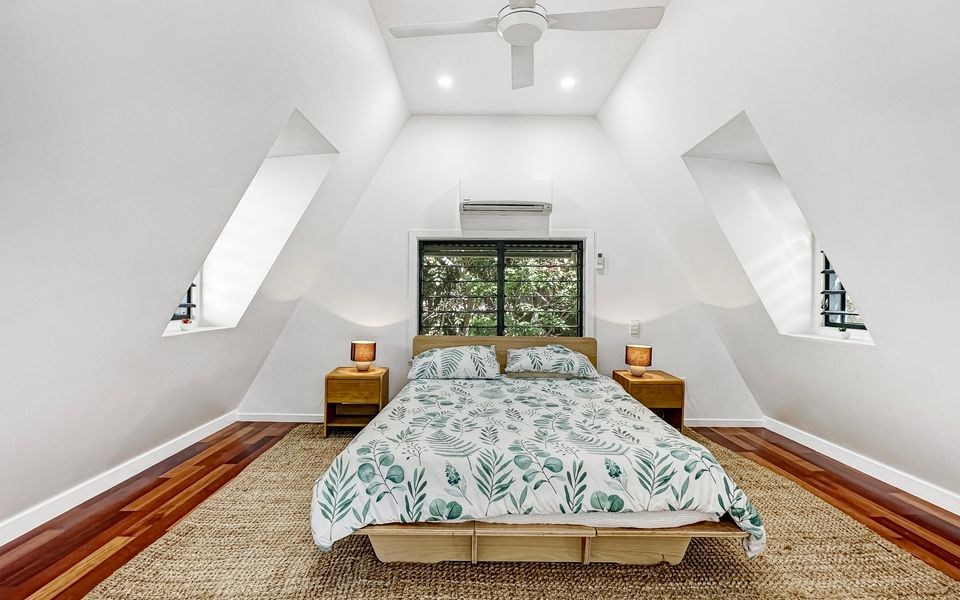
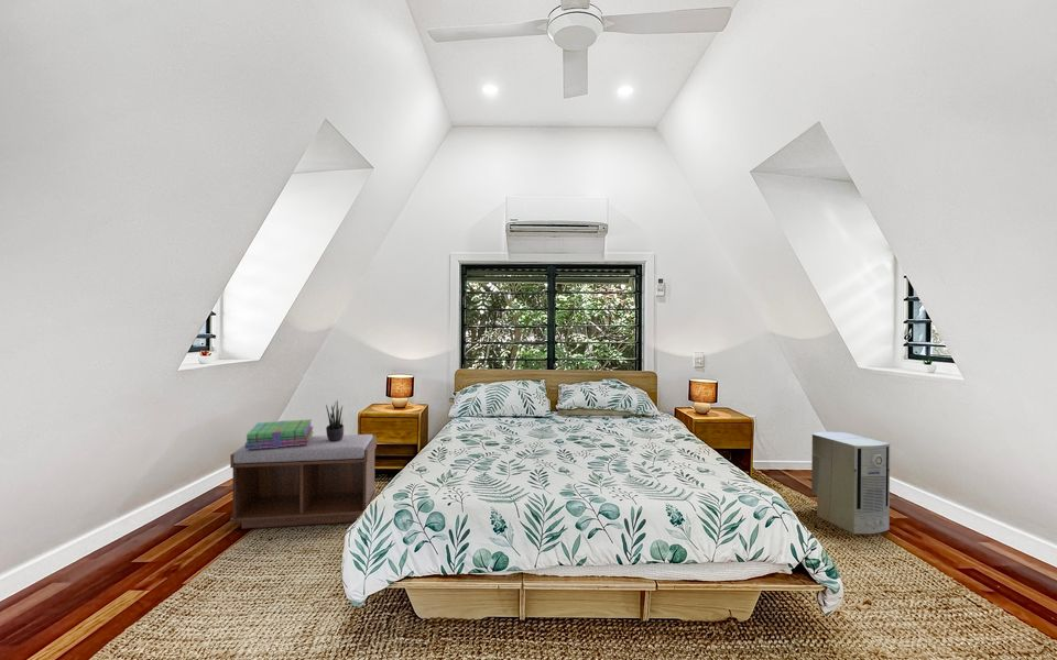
+ potted plant (334, 419)
+ stack of books (281, 435)
+ bench (308, 477)
+ air purifier (849, 480)
